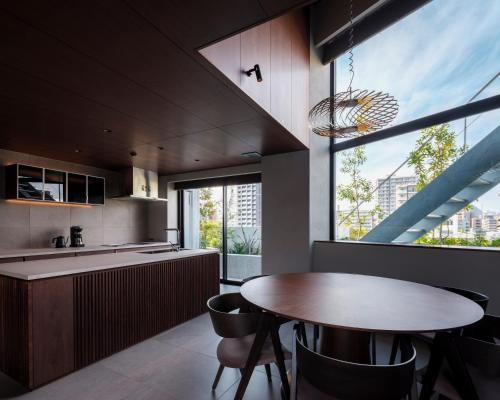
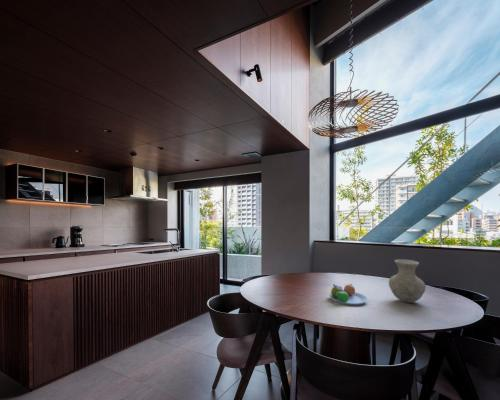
+ vase (406, 281)
+ fruit bowl (346, 293)
